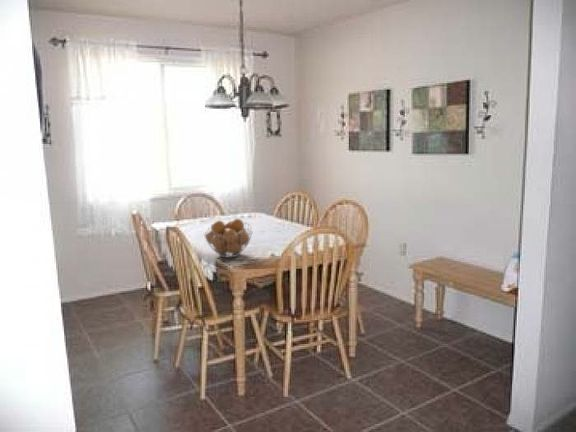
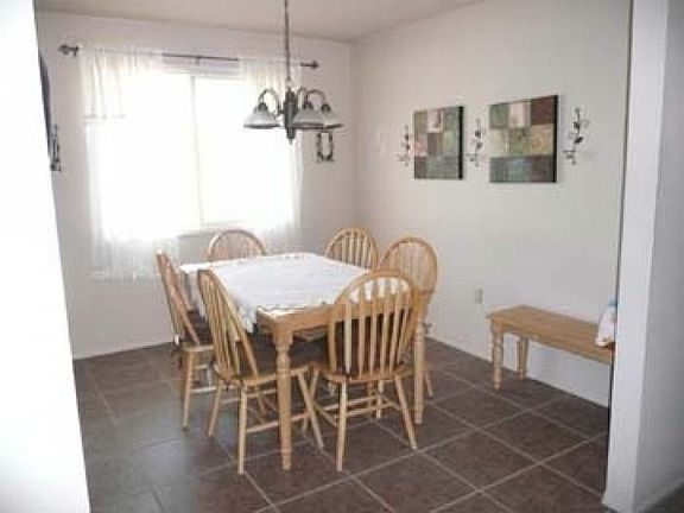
- fruit basket (228, 237)
